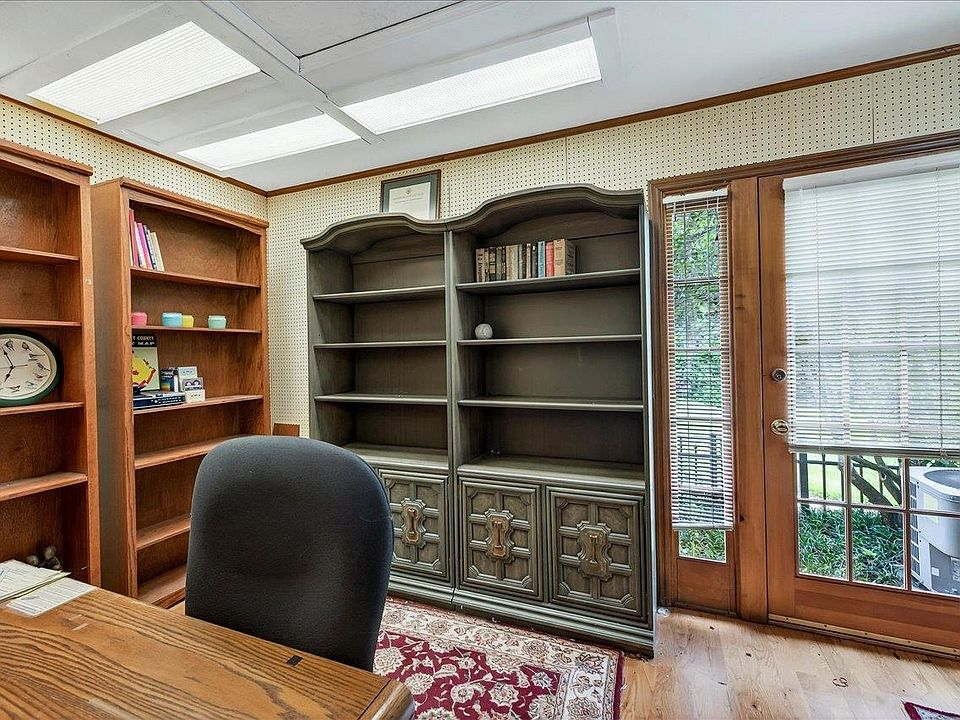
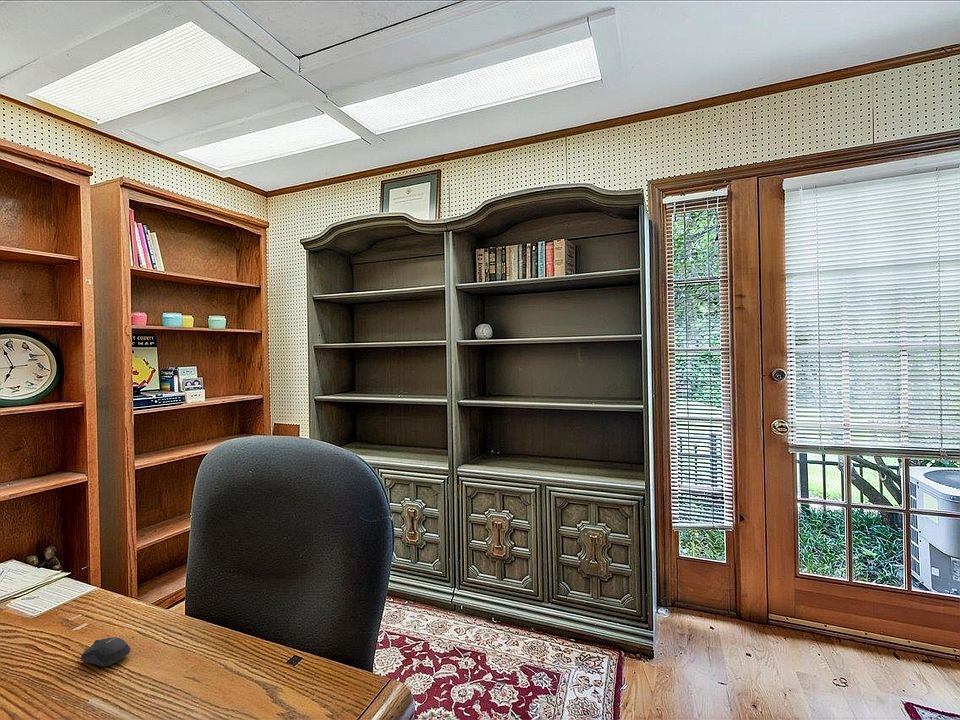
+ computer mouse (106, 648)
